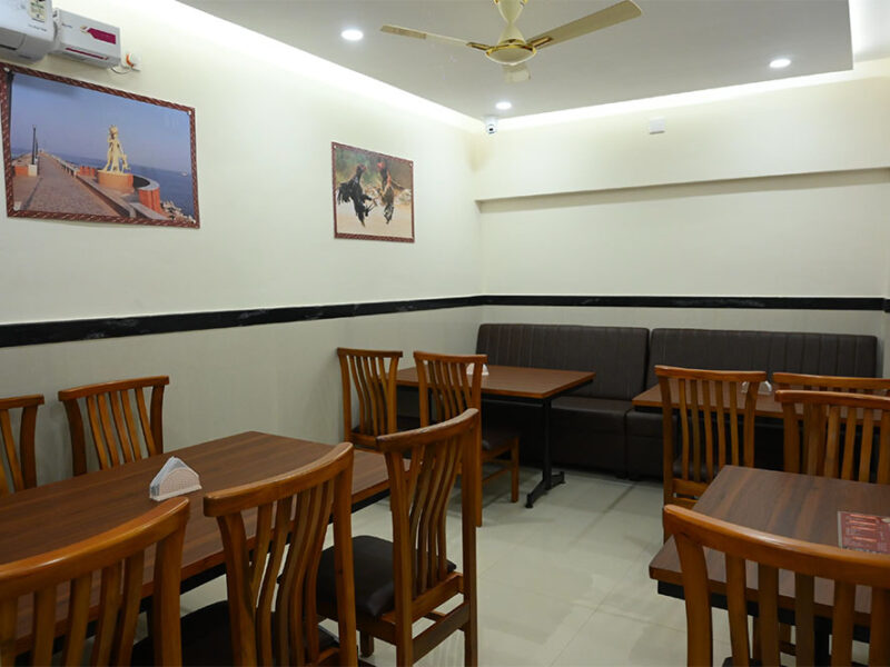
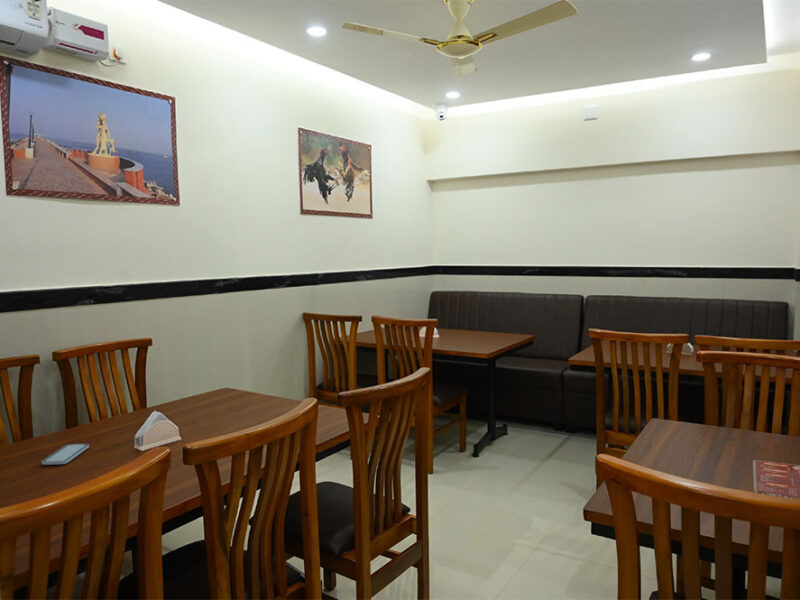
+ smartphone (66, 453)
